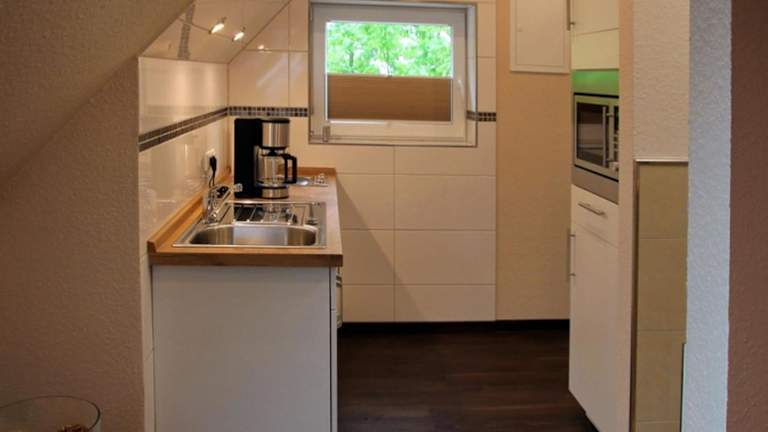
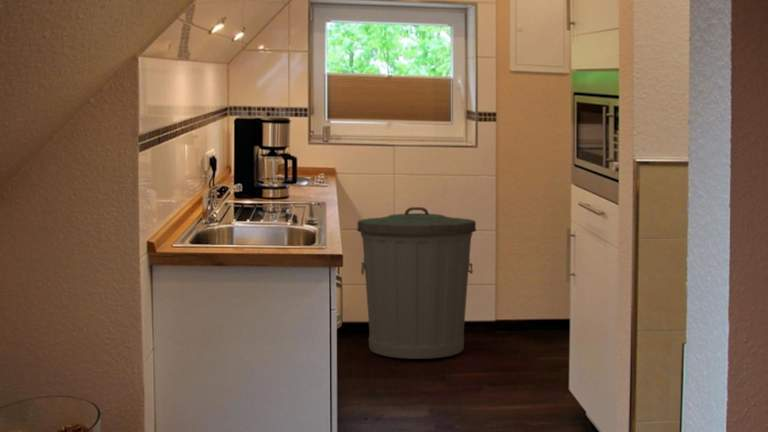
+ trash can (416, 278)
